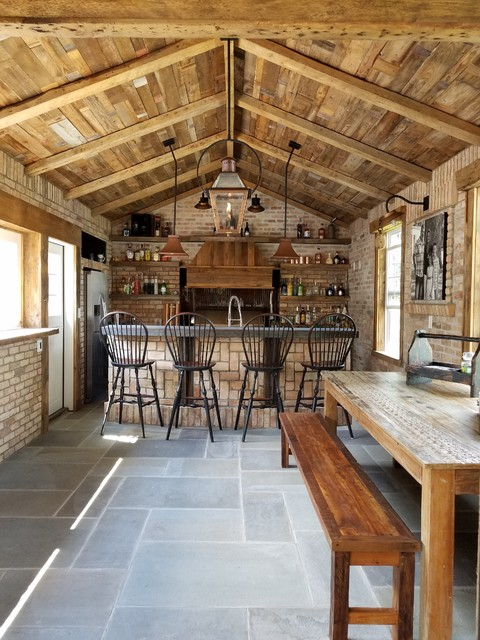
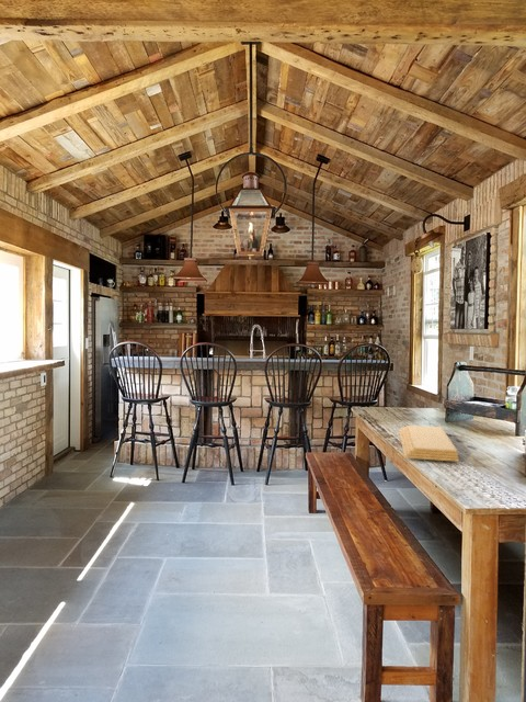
+ cutting board (424, 440)
